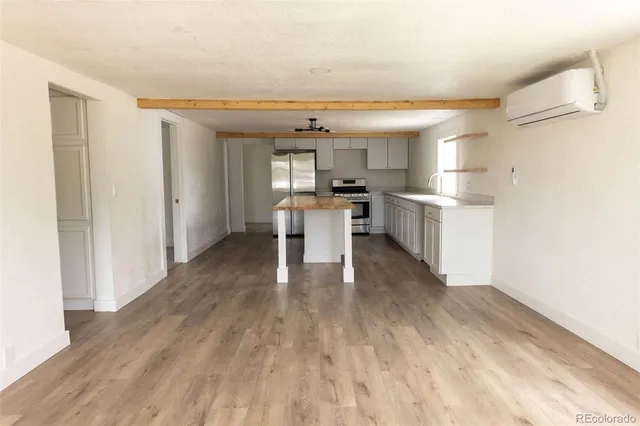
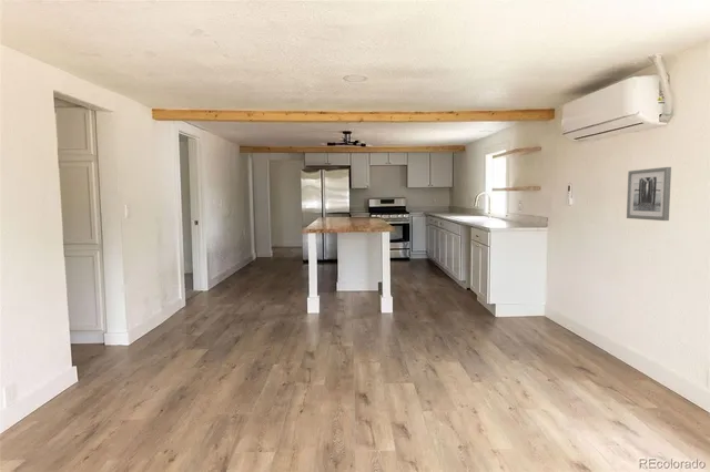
+ wall art (647, 194)
